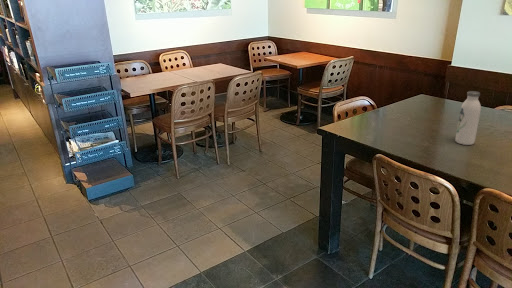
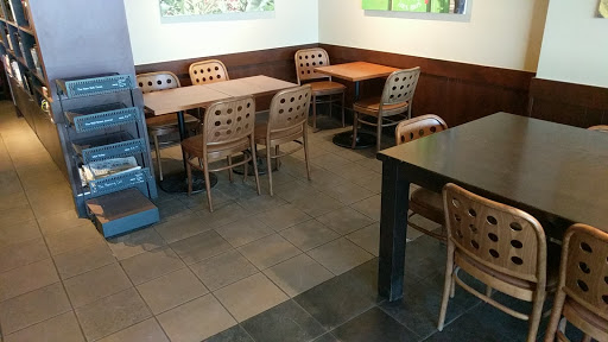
- water bottle (469, 117)
